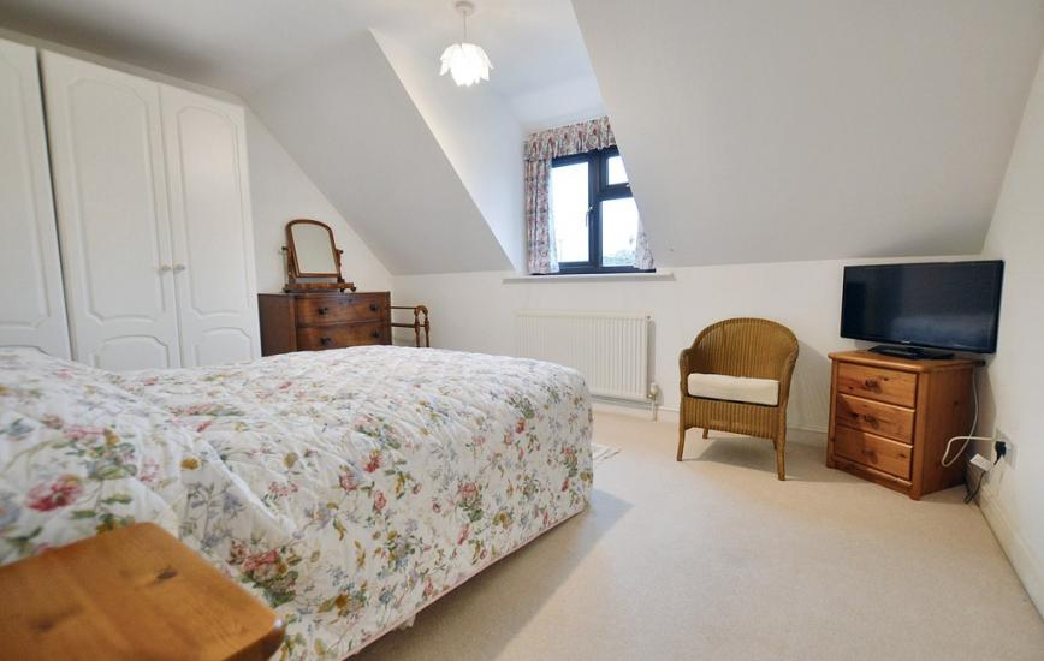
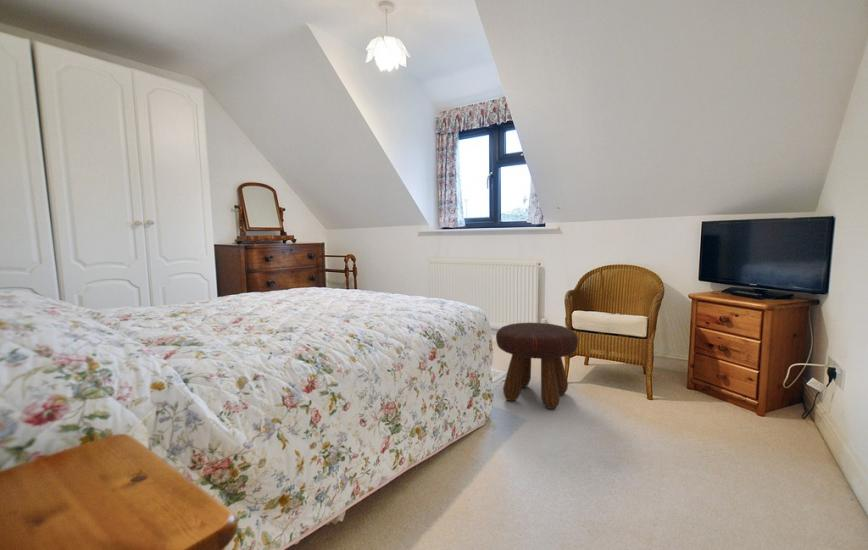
+ footstool (537, 358)
